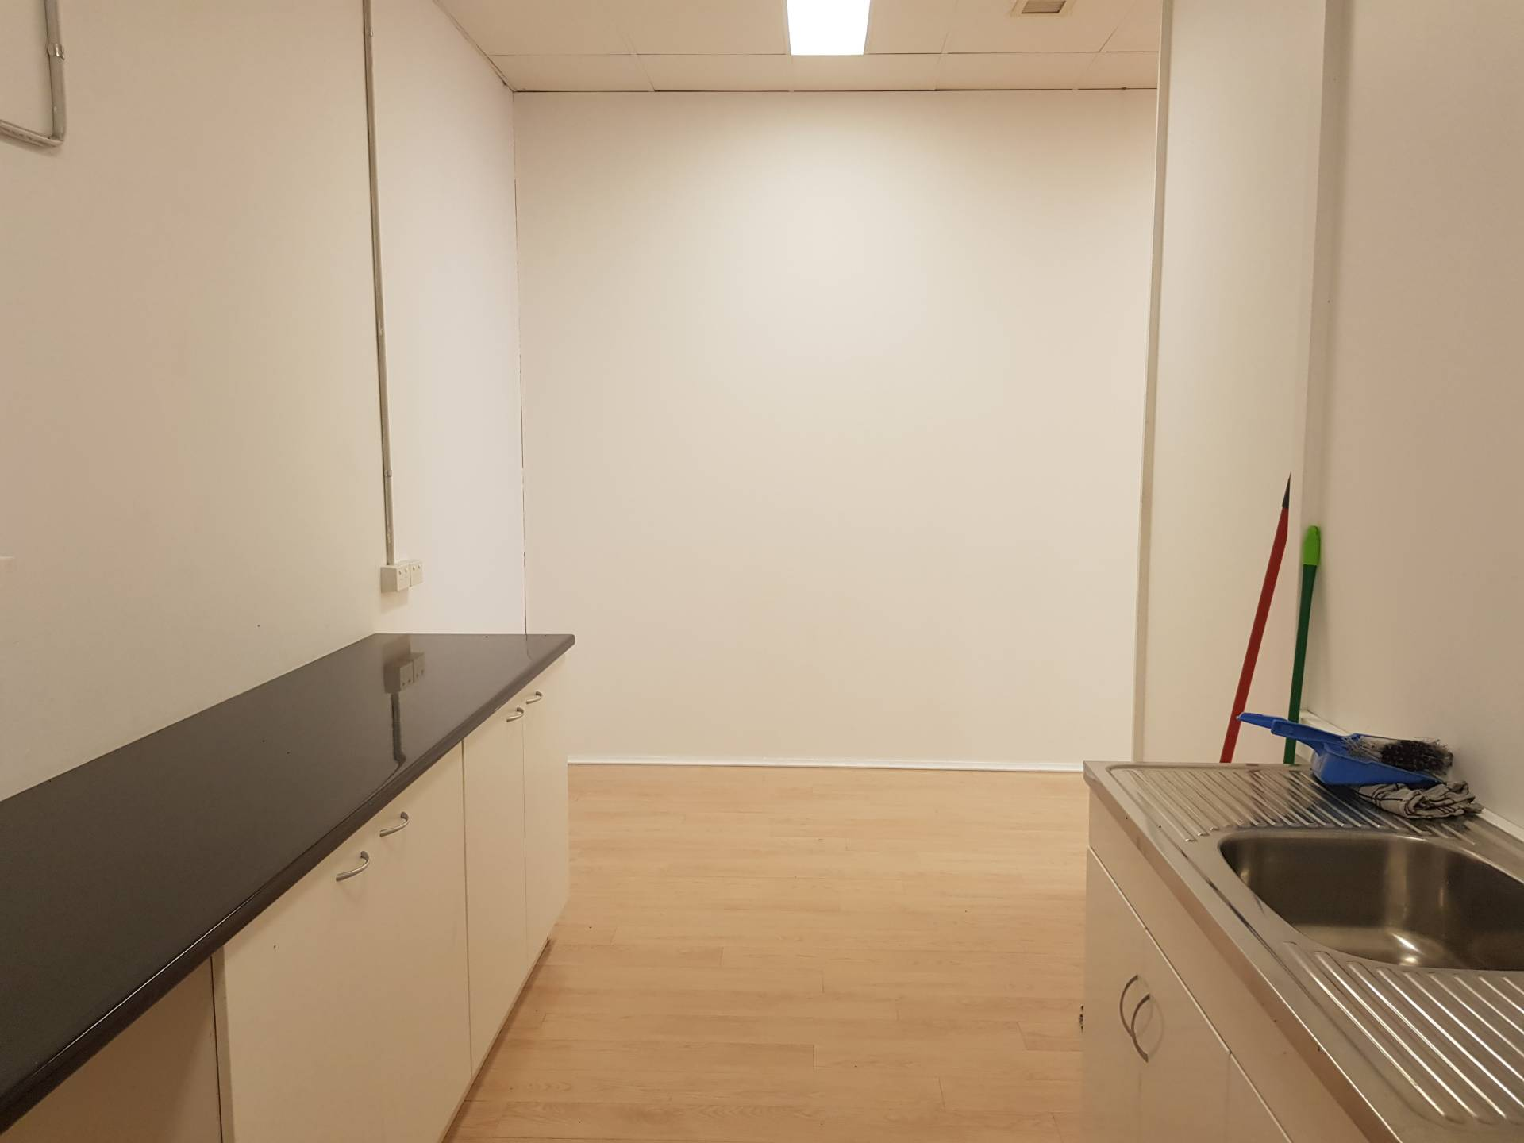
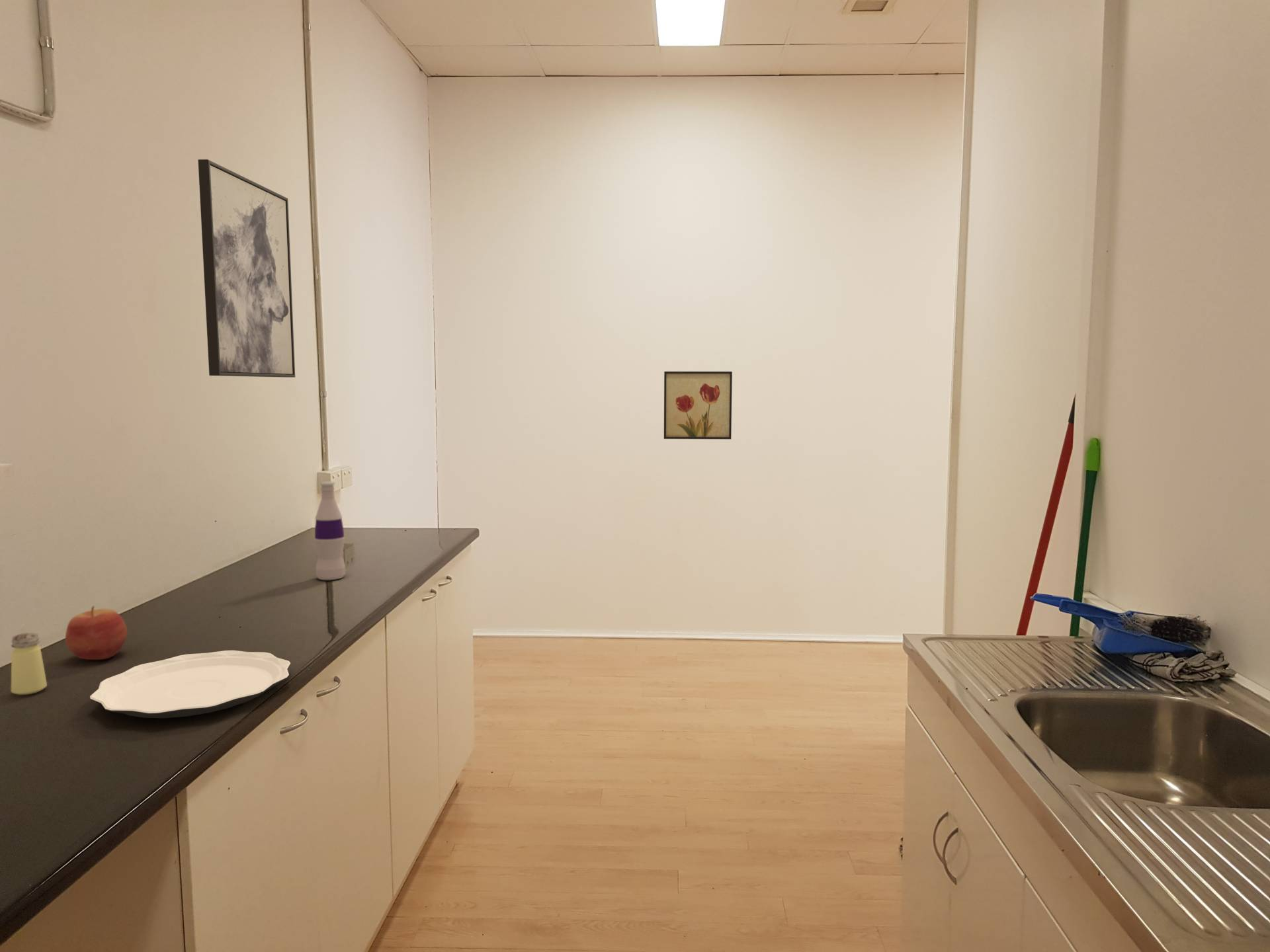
+ wall art (697, 405)
+ bottle (329, 530)
+ saltshaker (27, 662)
+ wall art (251, 280)
+ apple (97, 630)
+ plate (196, 684)
